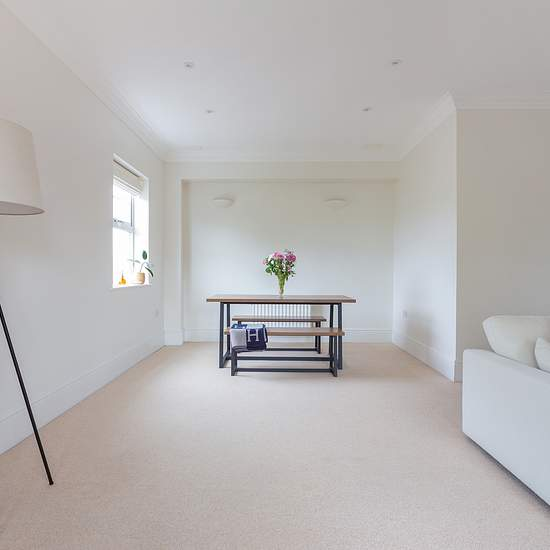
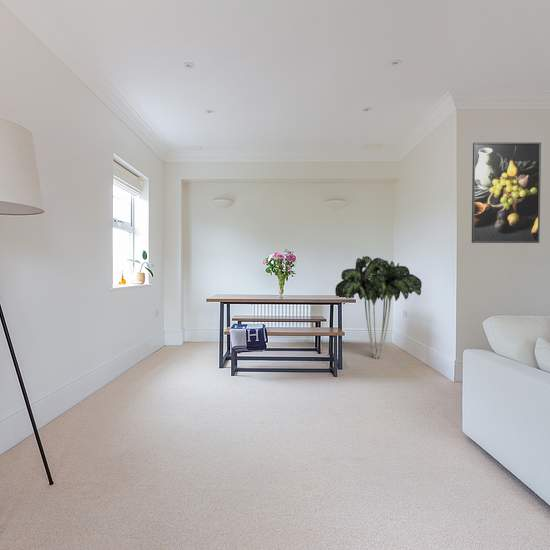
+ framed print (506, 192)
+ indoor plant (374, 305)
